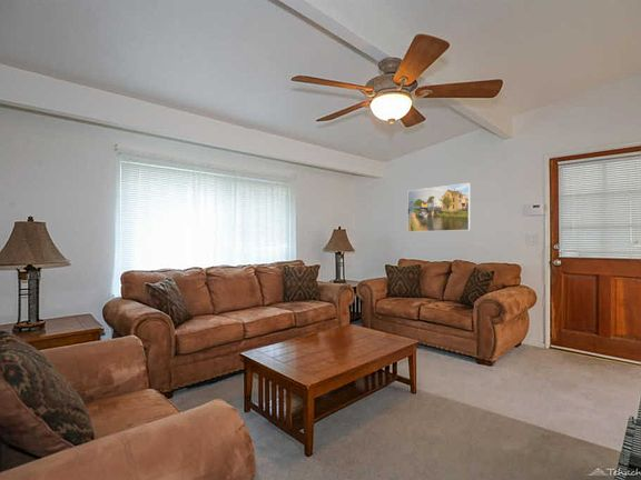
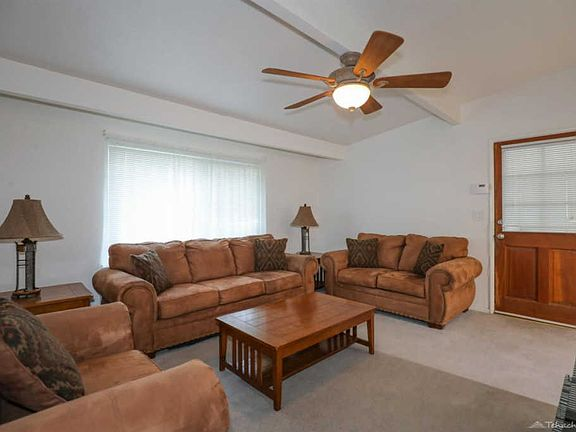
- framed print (436, 209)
